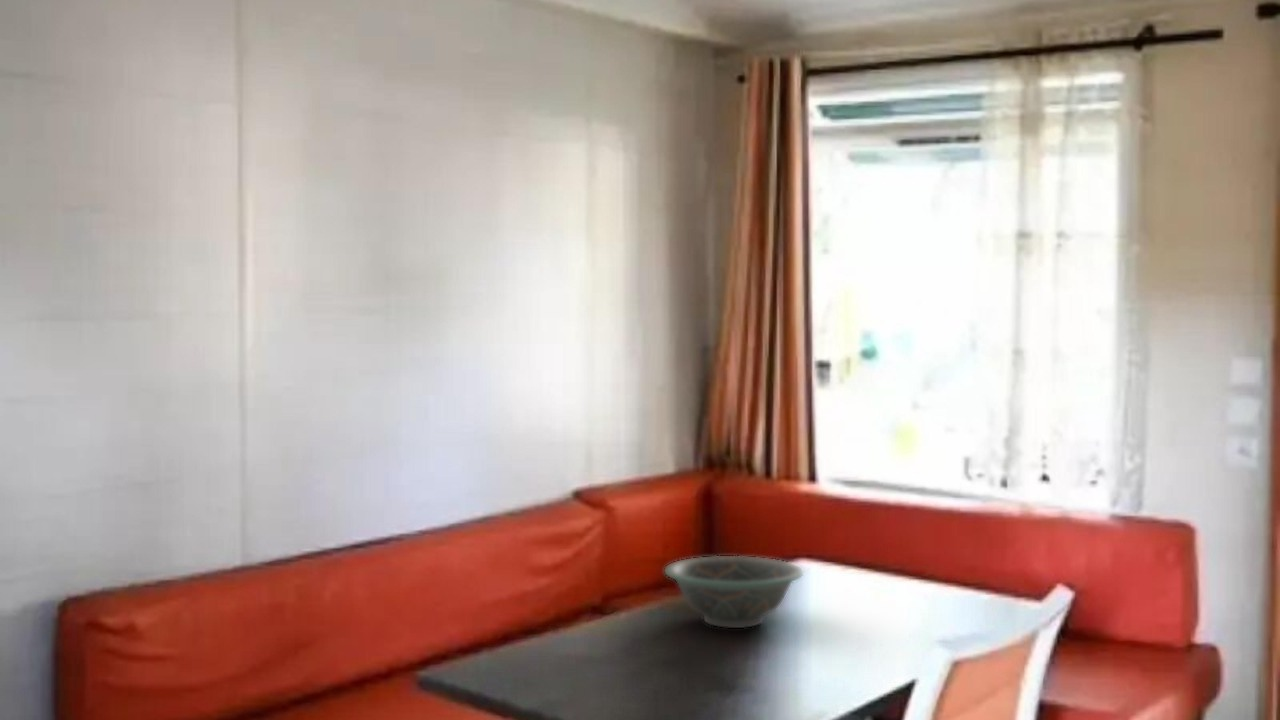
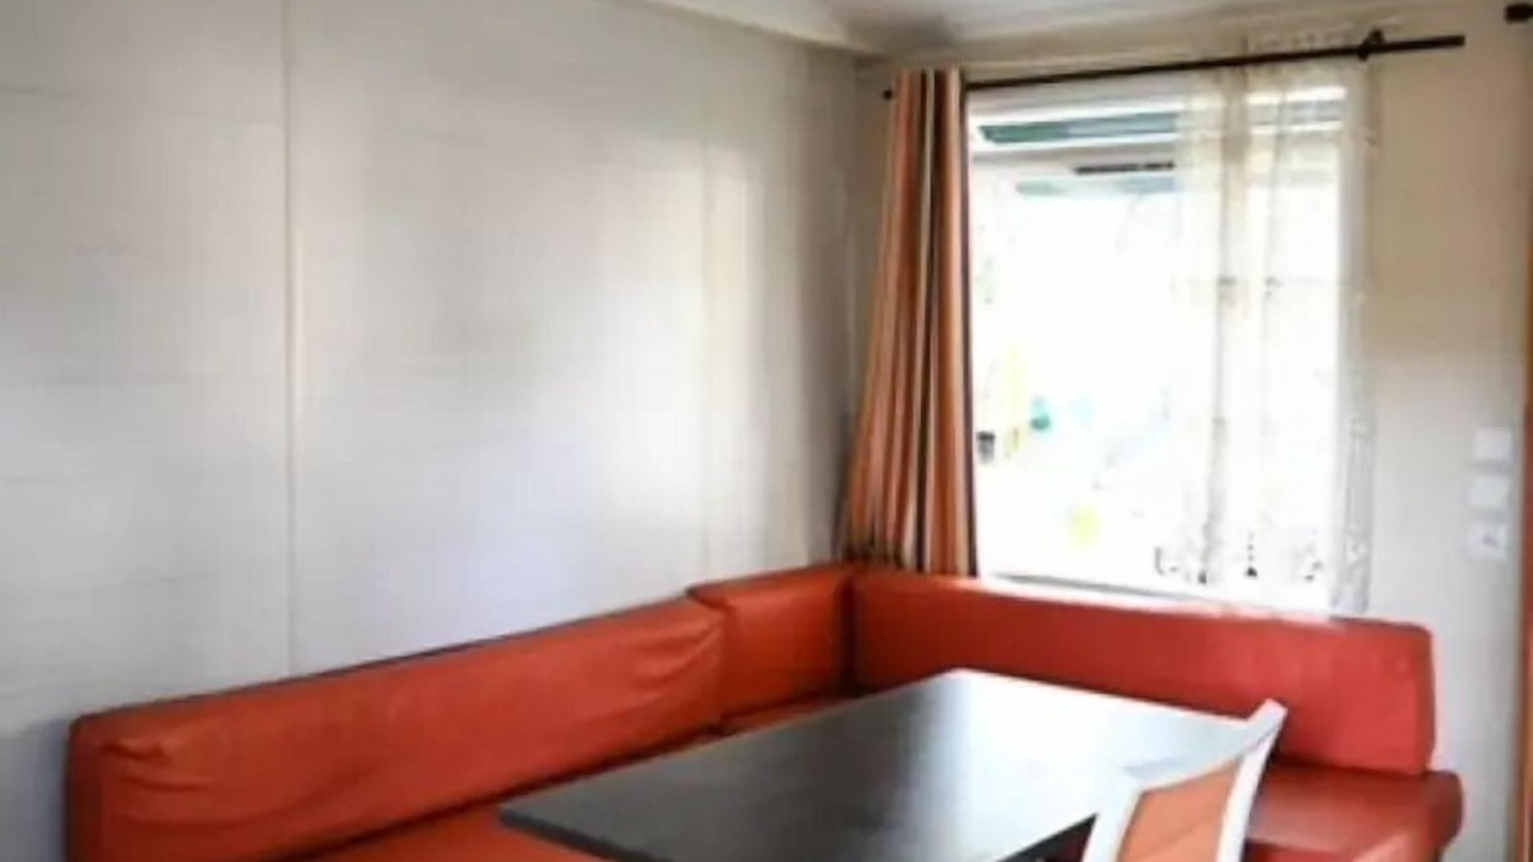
- decorative bowl (733, 594)
